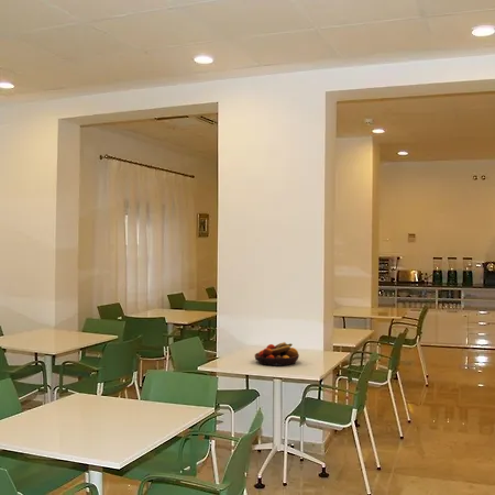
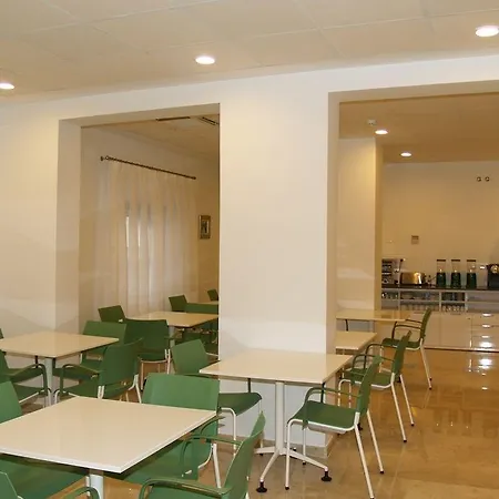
- fruit bowl (276, 352)
